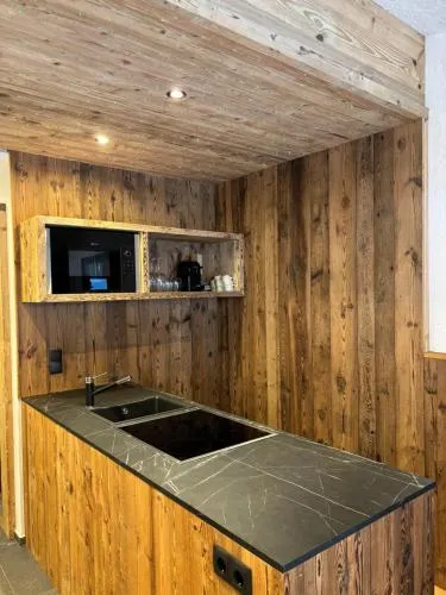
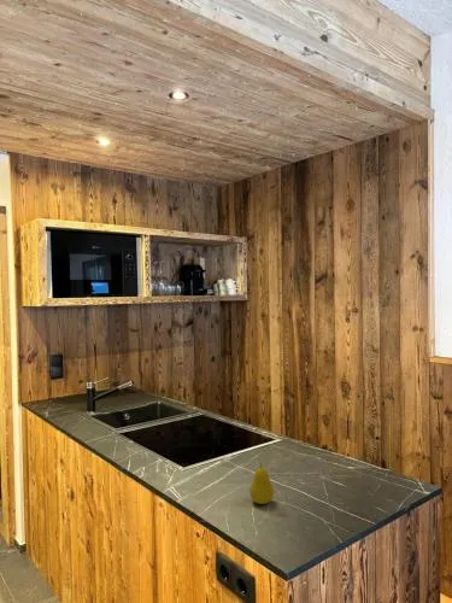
+ fruit (262, 481)
